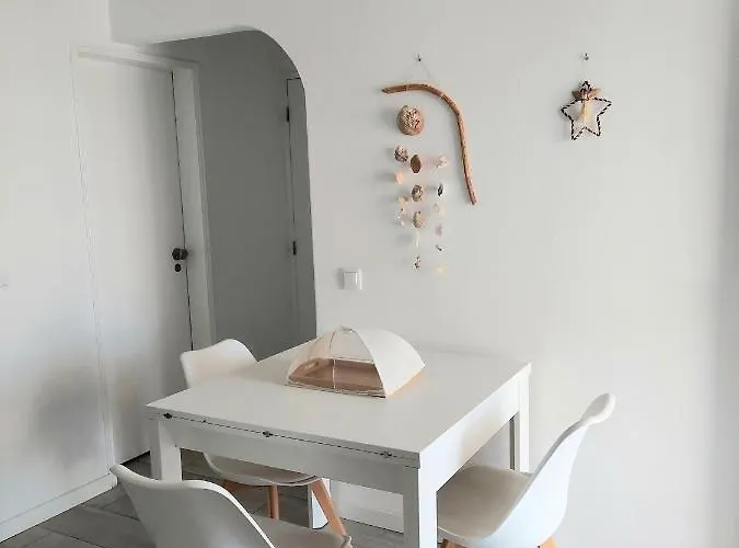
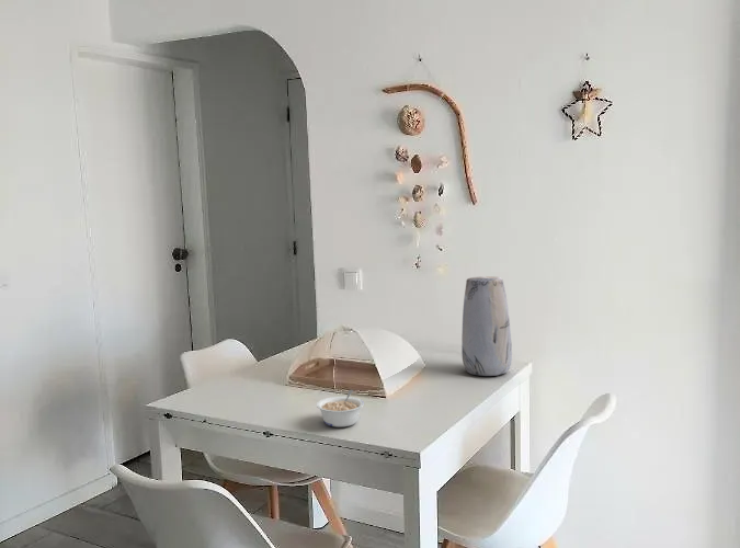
+ vase (486, 324)
+ legume (340, 410)
